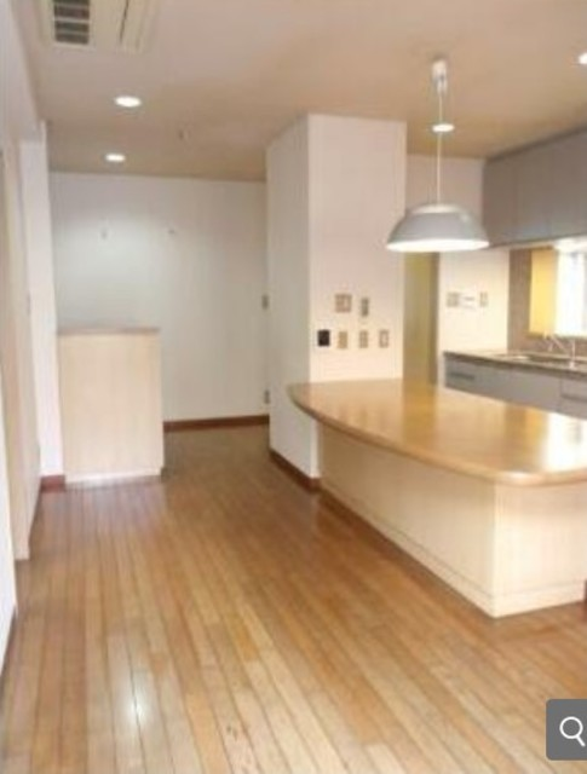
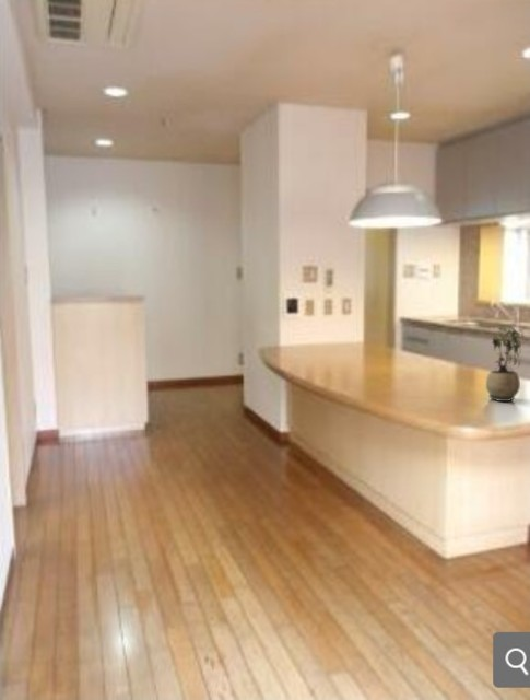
+ potted plant (506, 360)
